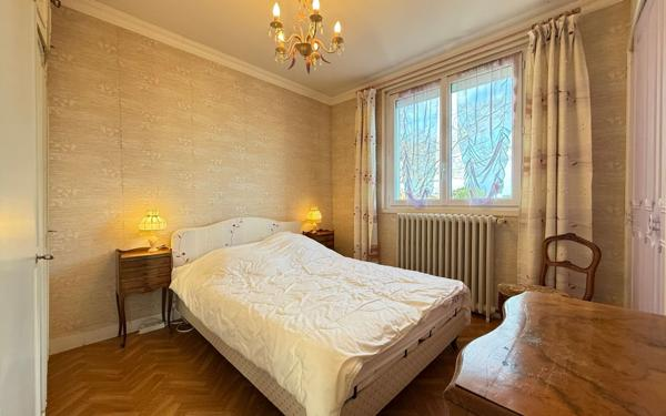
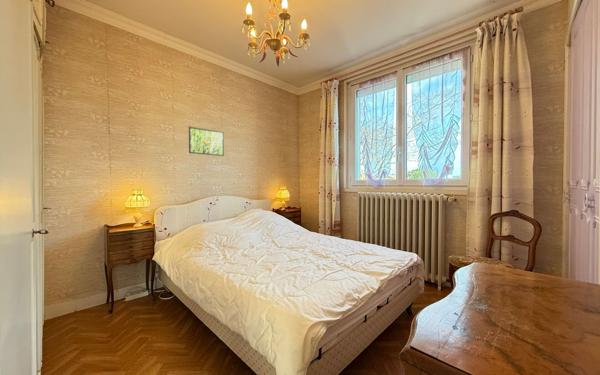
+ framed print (207, 142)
